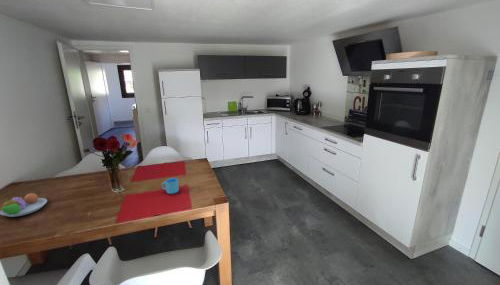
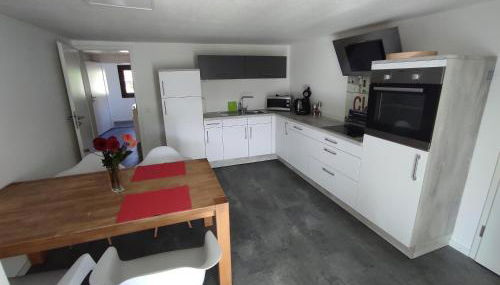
- mug (169, 185)
- fruit bowl (21, 203)
